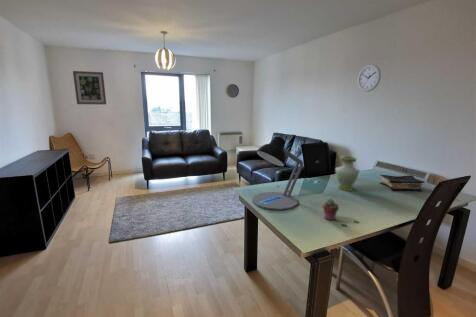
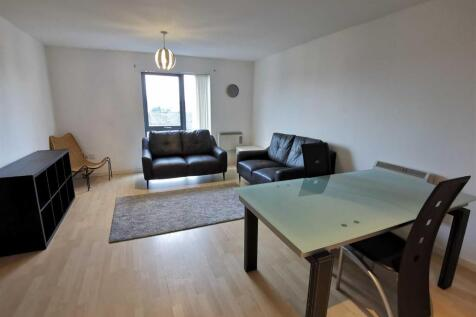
- potted succulent (330, 208)
- vase (346, 173)
- desk lamp (280, 165)
- wall art (90, 88)
- book (401, 182)
- wall clock (368, 78)
